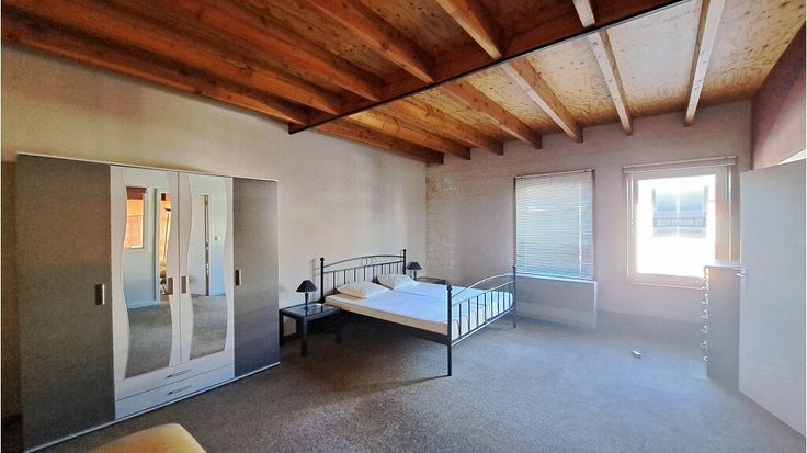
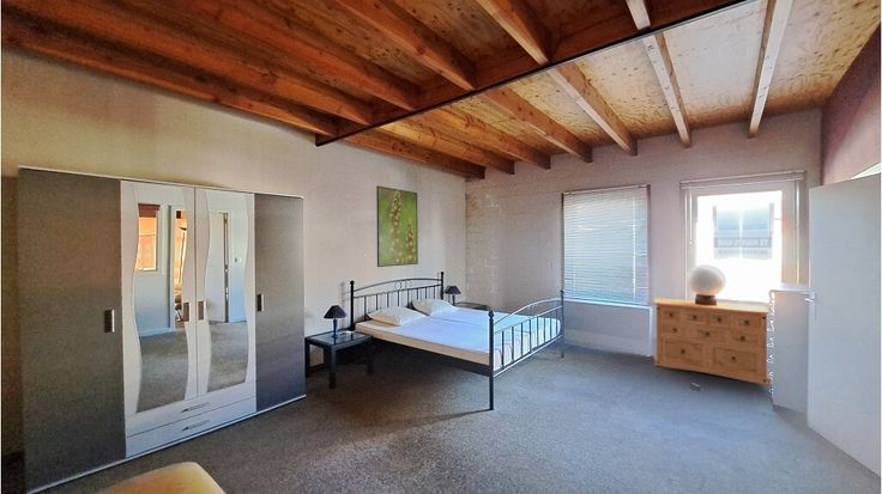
+ dresser (706, 336)
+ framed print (398, 227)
+ table lamp (705, 283)
